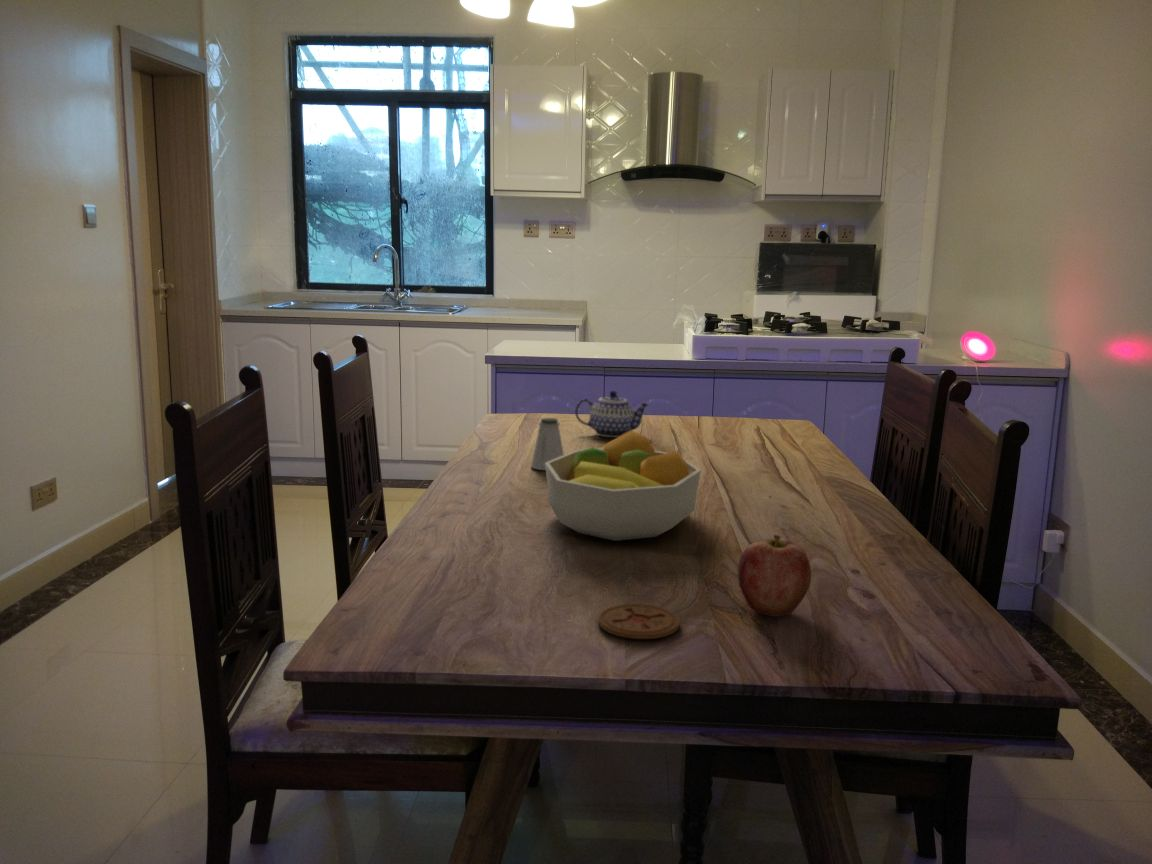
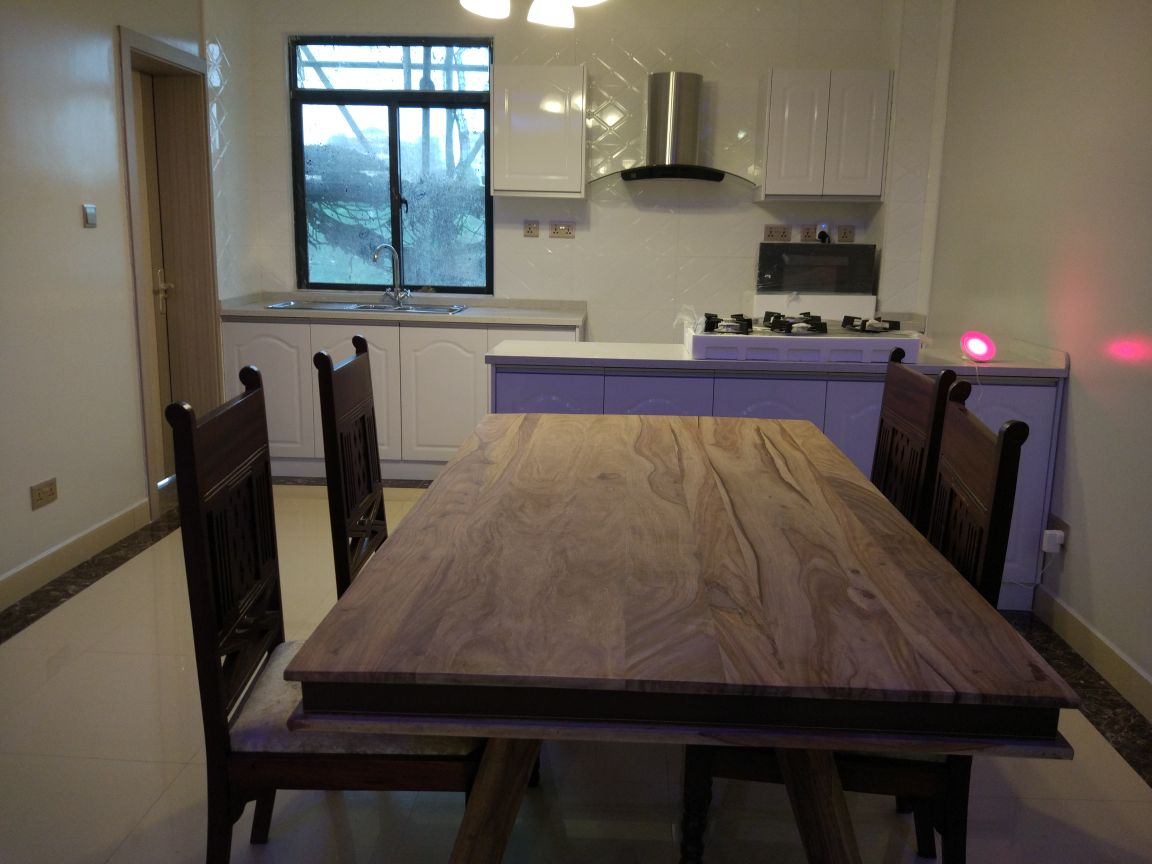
- teapot (612, 412)
- apple (773, 574)
- coaster (638, 620)
- saltshaker (548, 443)
- fruit bowl (621, 481)
